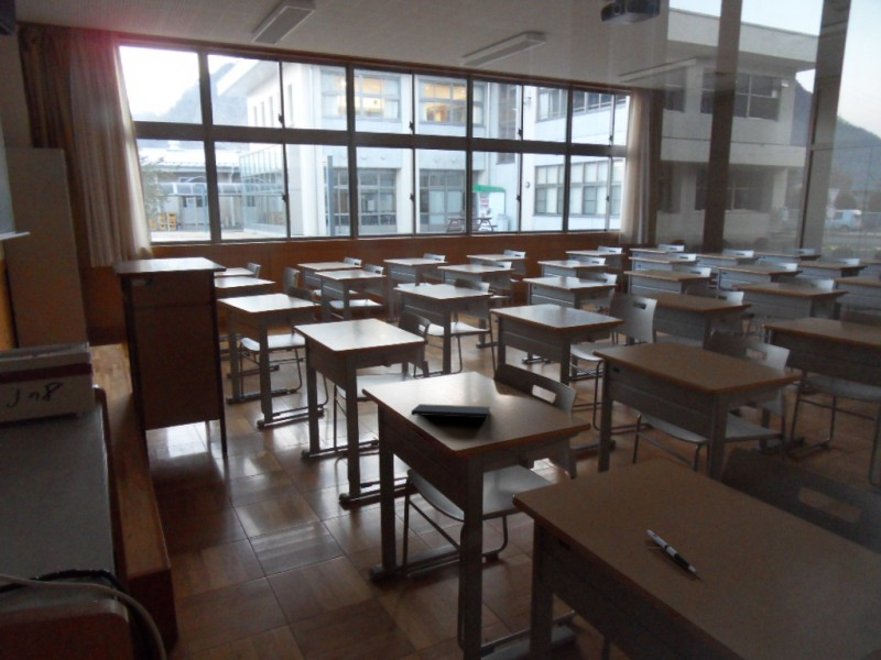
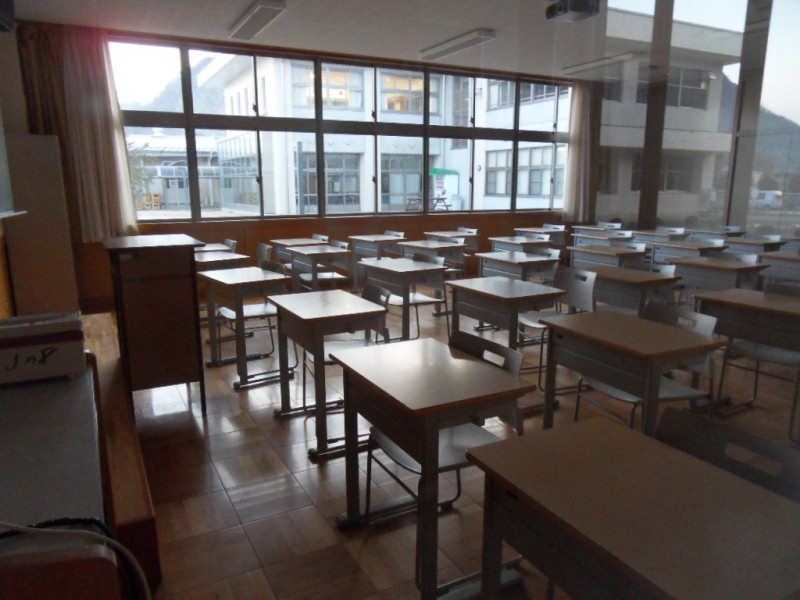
- pen (671, 550)
- notepad (452, 410)
